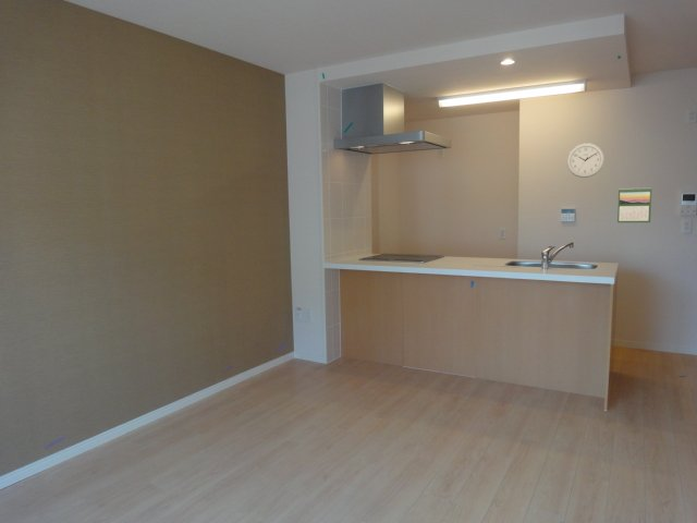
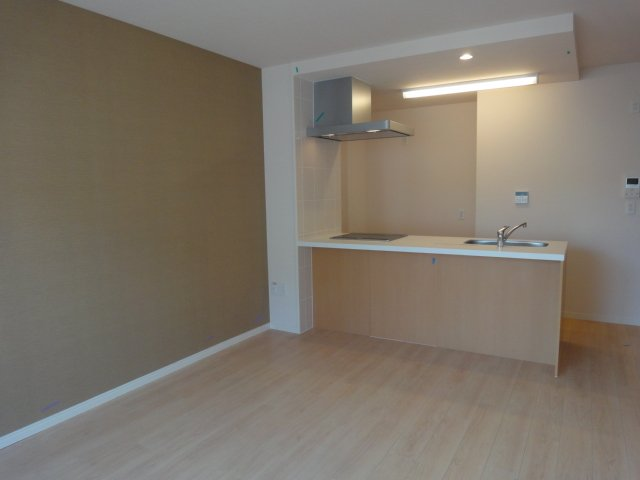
- wall clock (585, 160)
- calendar (634, 205)
